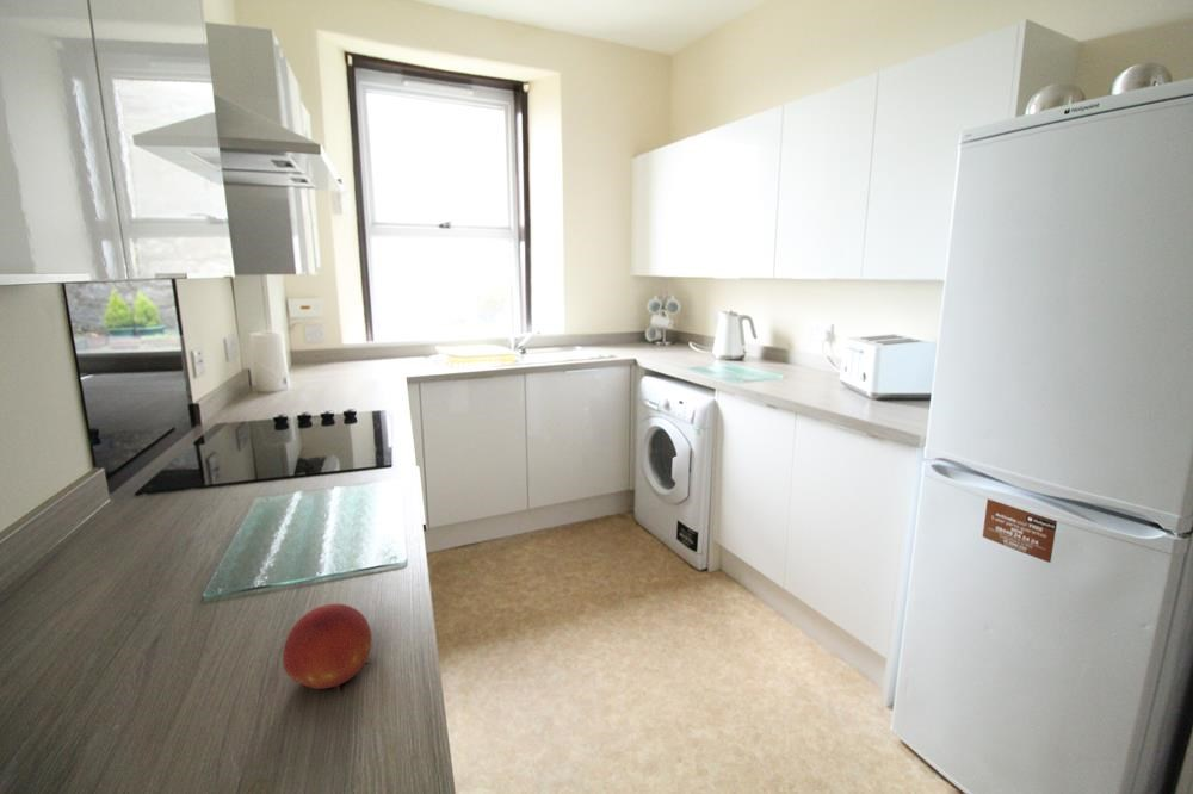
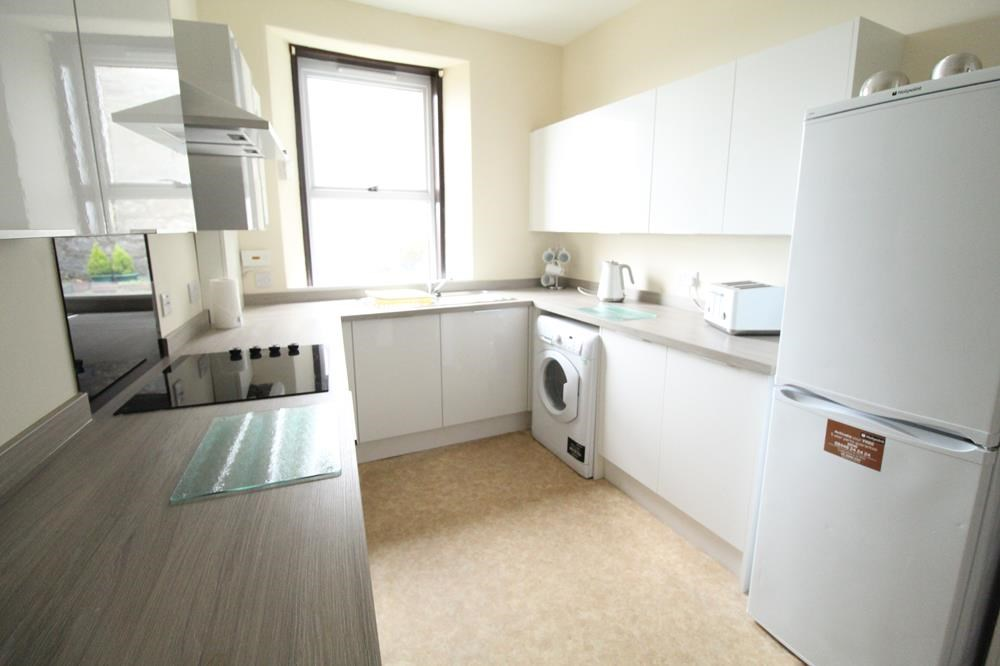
- fruit (328, 641)
